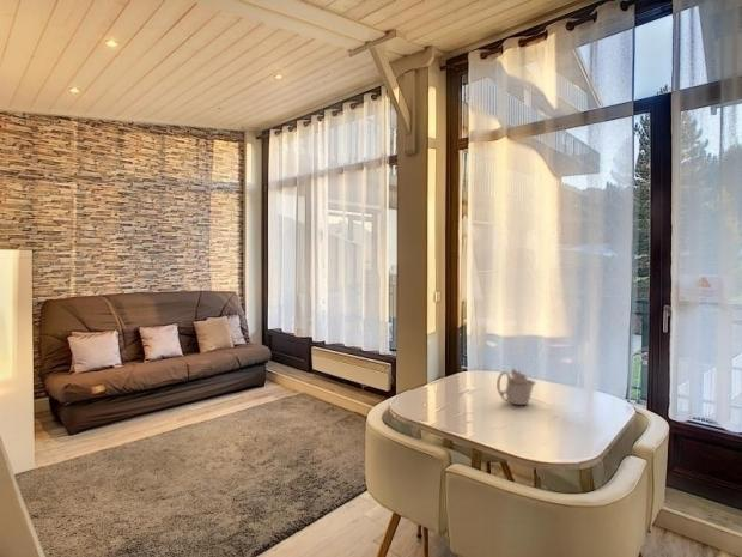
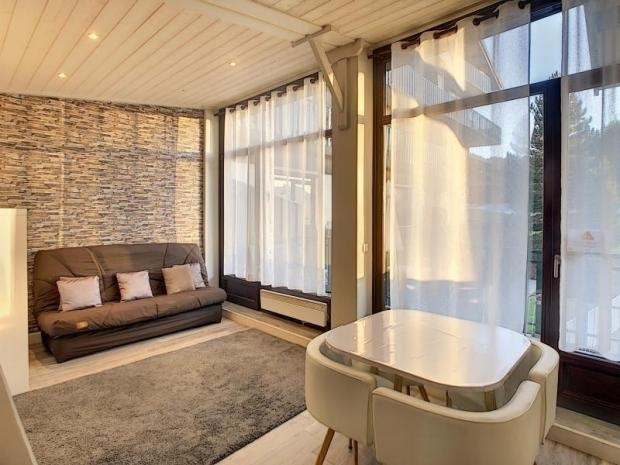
- teapot (516, 386)
